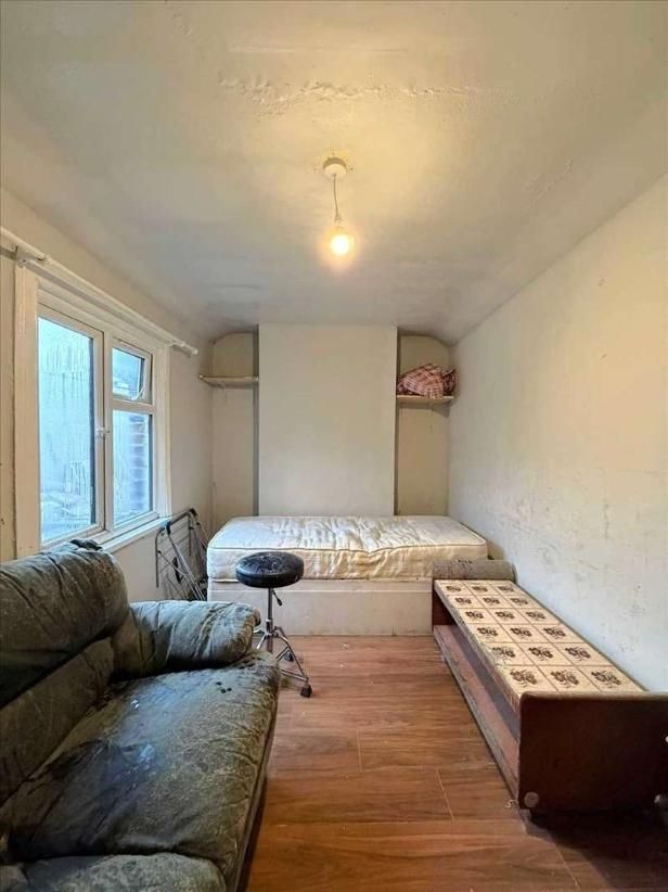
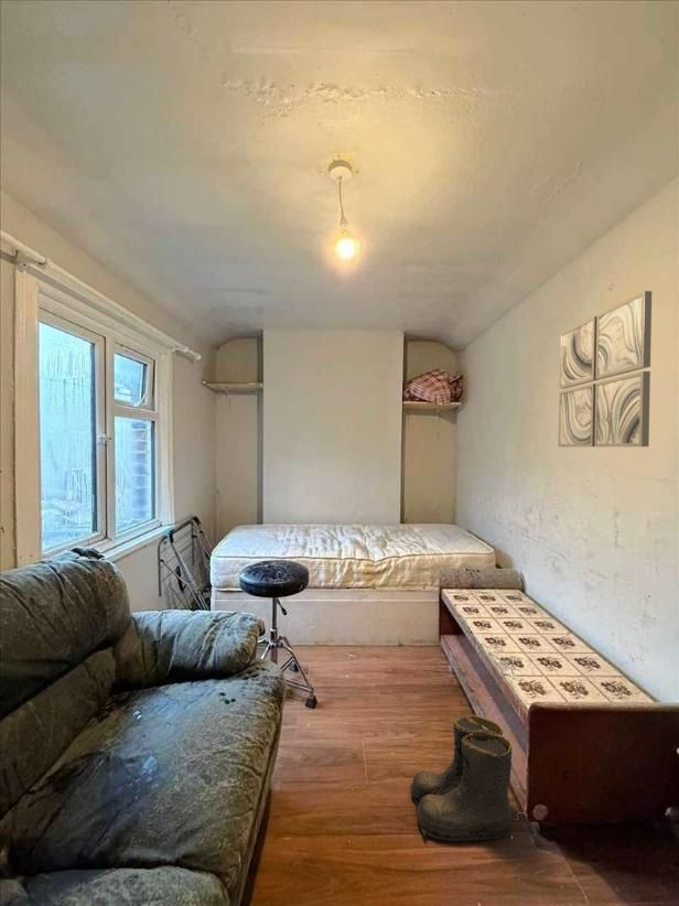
+ wall art (597, 382)
+ boots (459, 770)
